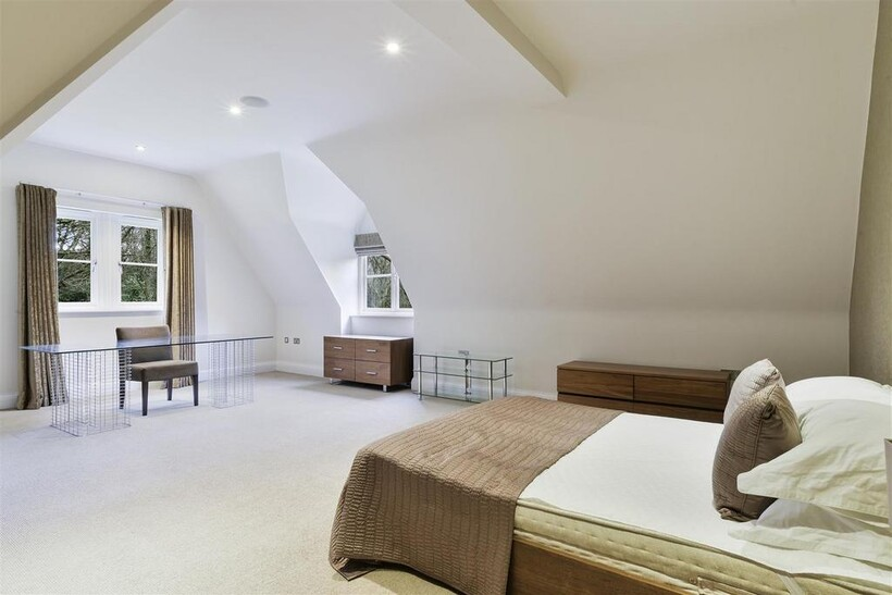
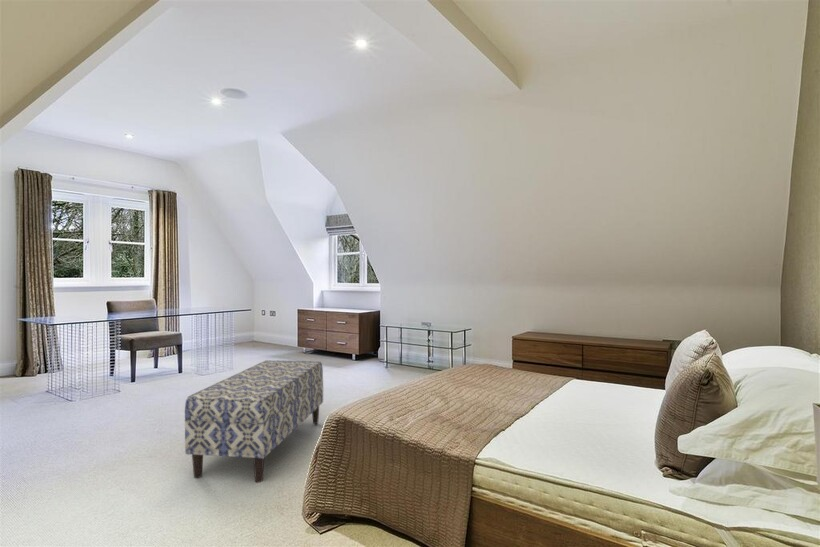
+ bench (265, 411)
